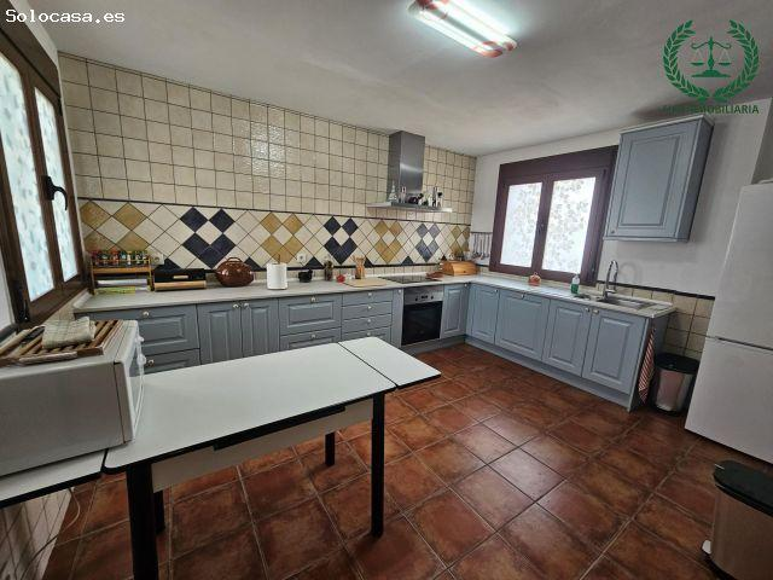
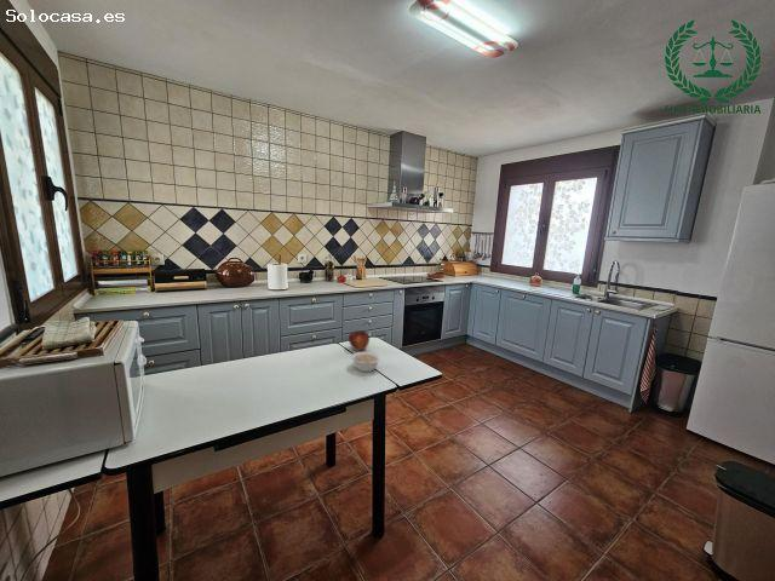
+ legume (366, 361)
+ fruit (358, 339)
